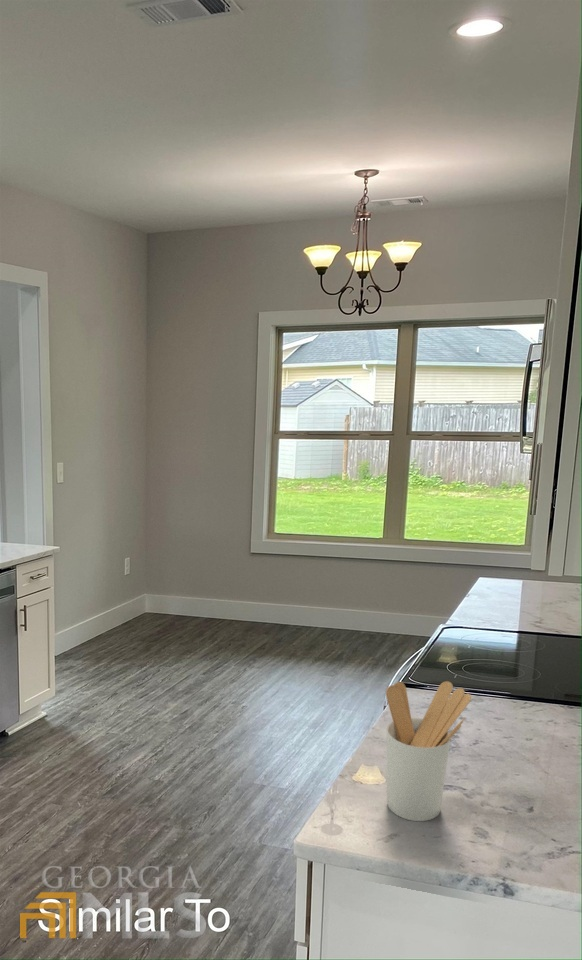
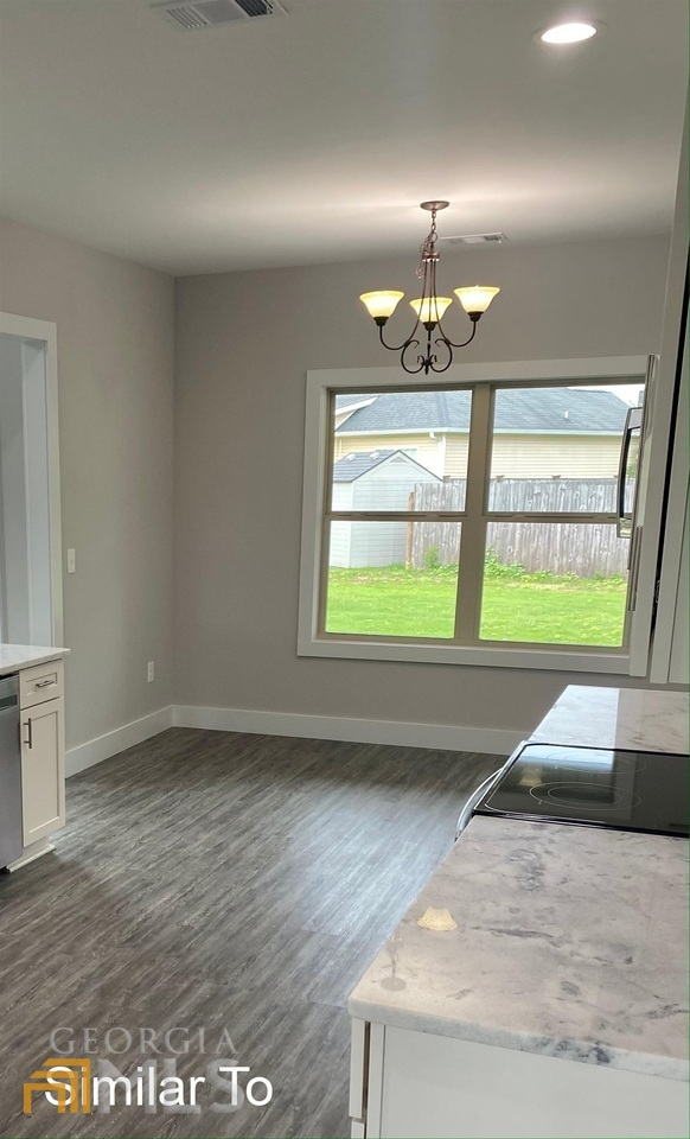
- utensil holder (428, 746)
